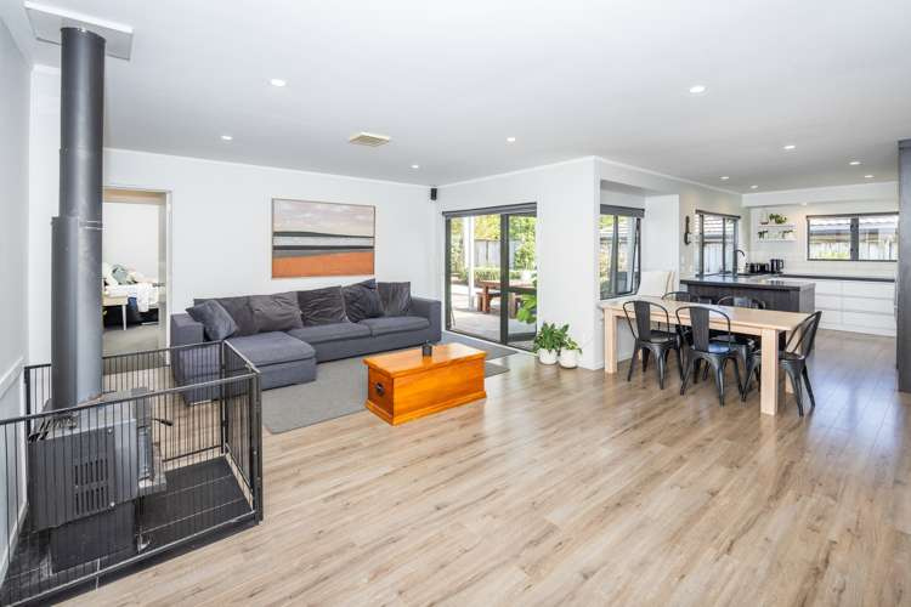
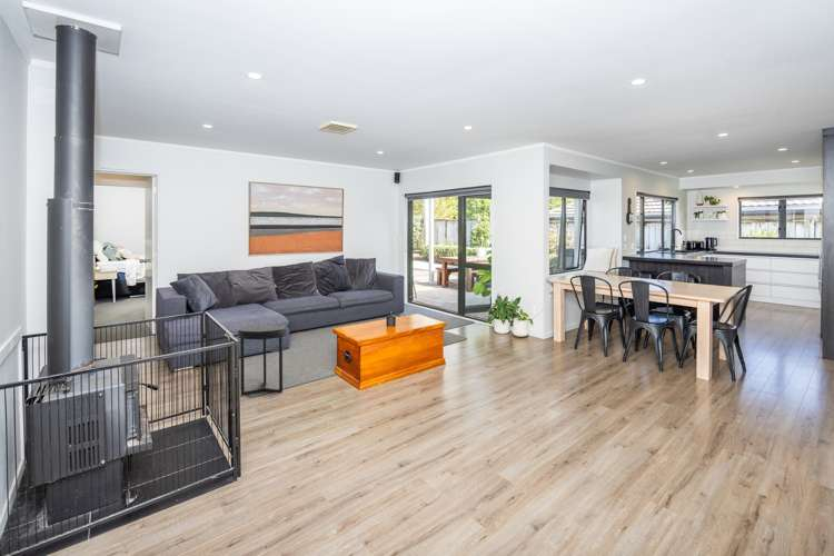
+ side table (264, 359)
